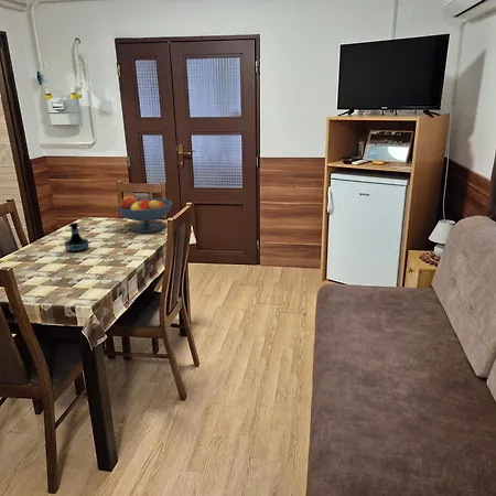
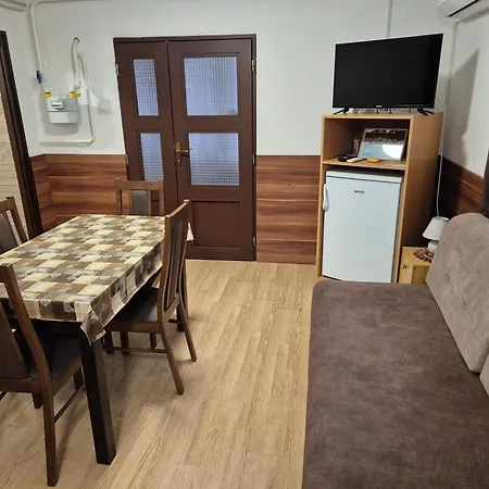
- tequila bottle (75, 236)
- fruit bowl (145, 212)
